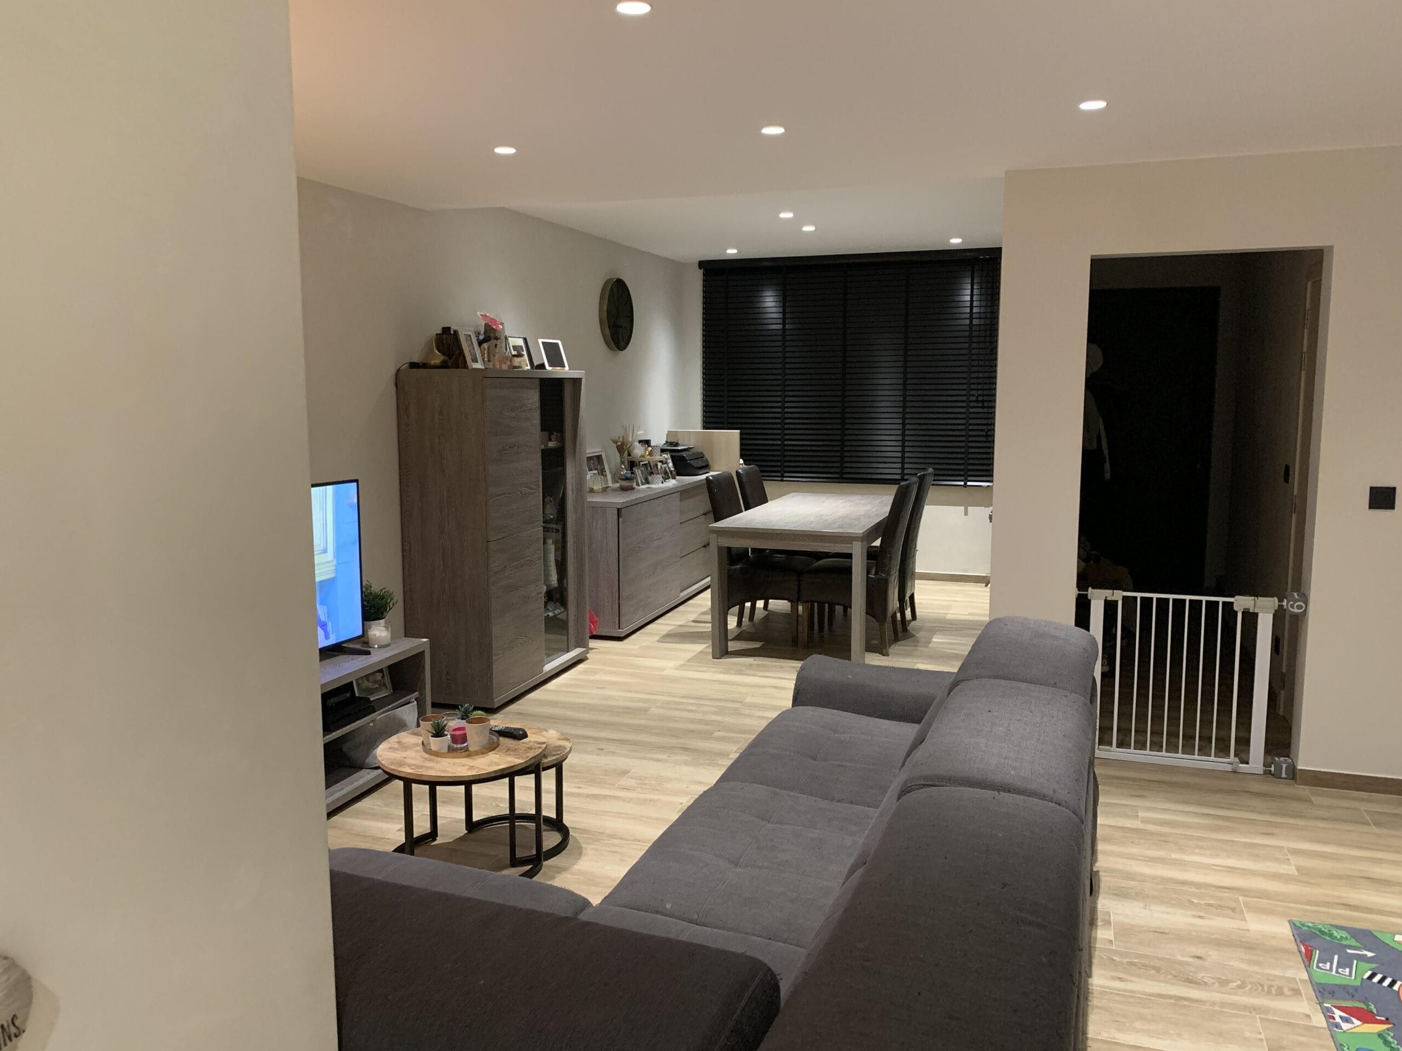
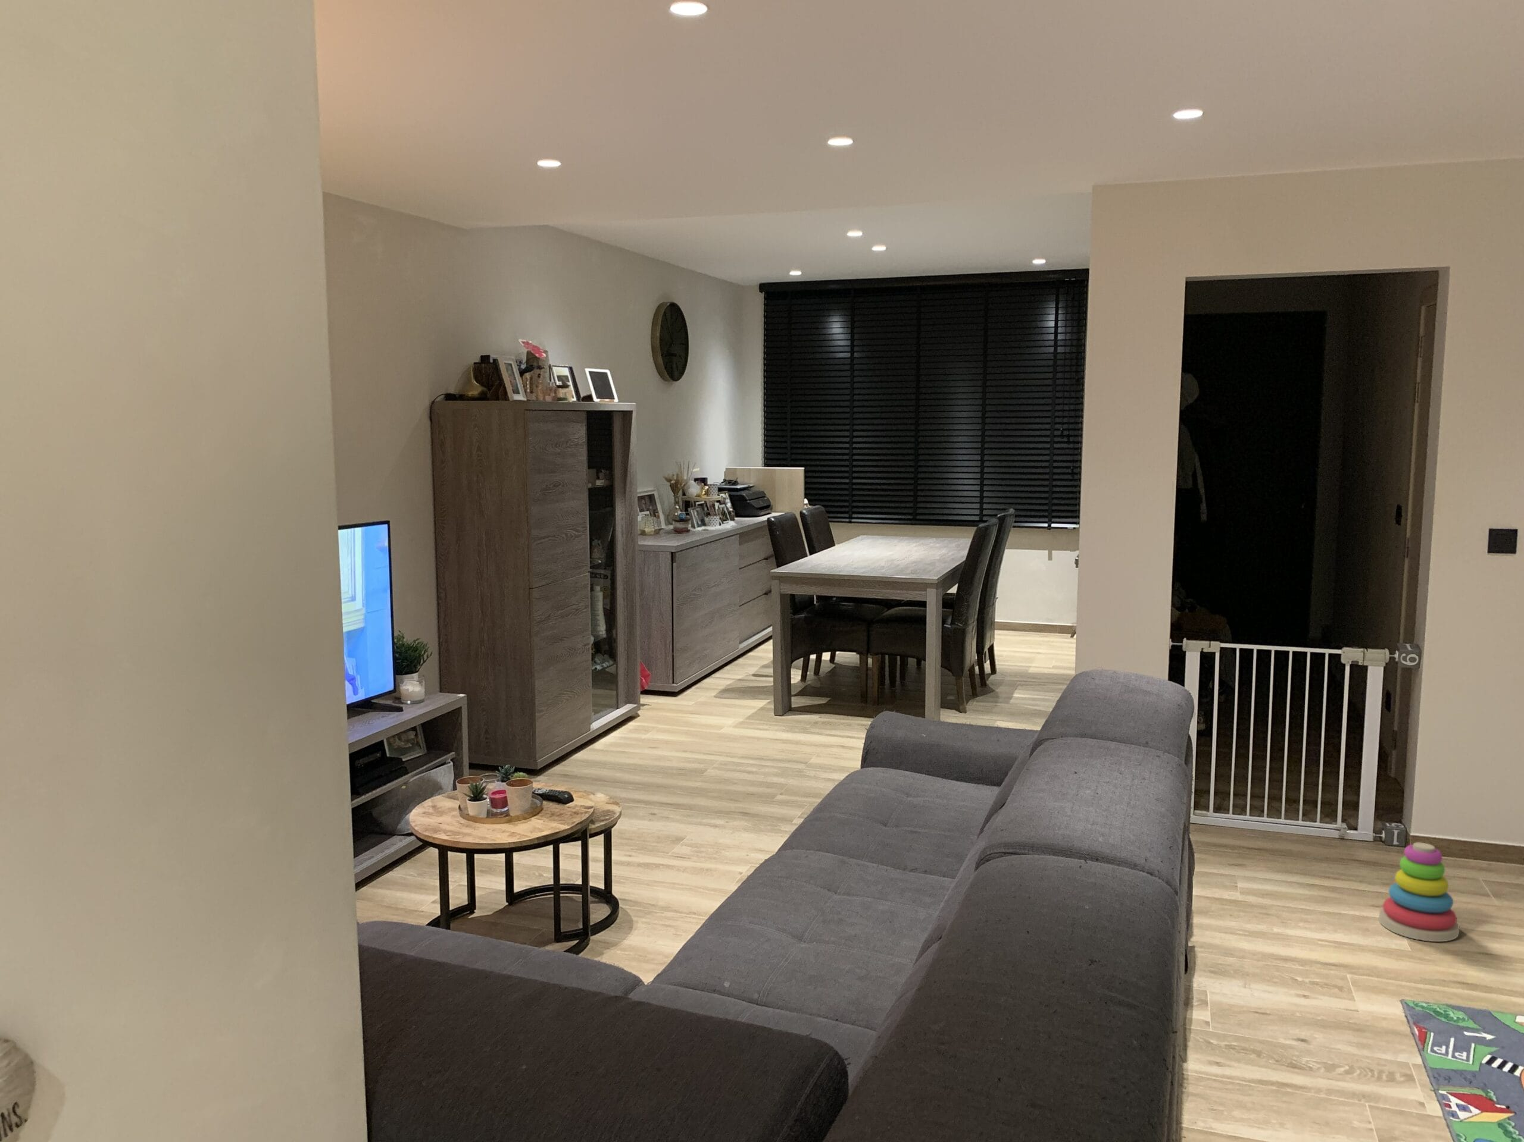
+ stacking toy (1421, 885)
